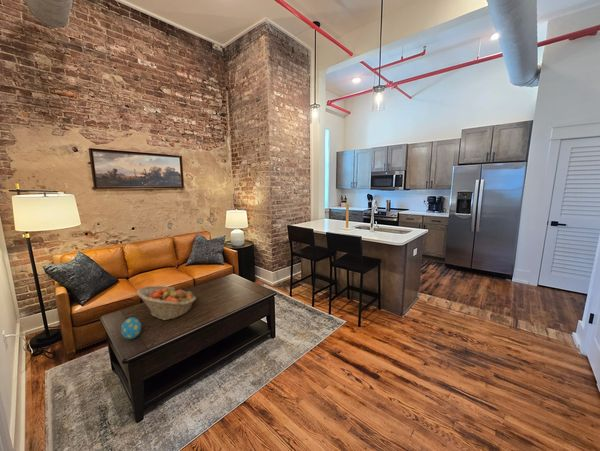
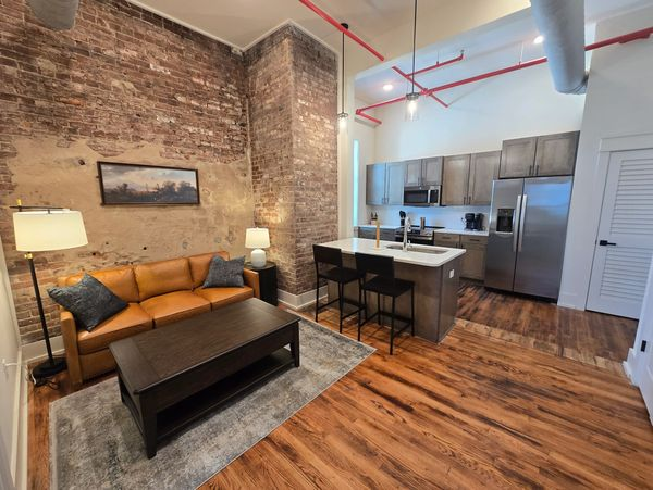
- fruit basket (167, 298)
- decorative egg (131, 328)
